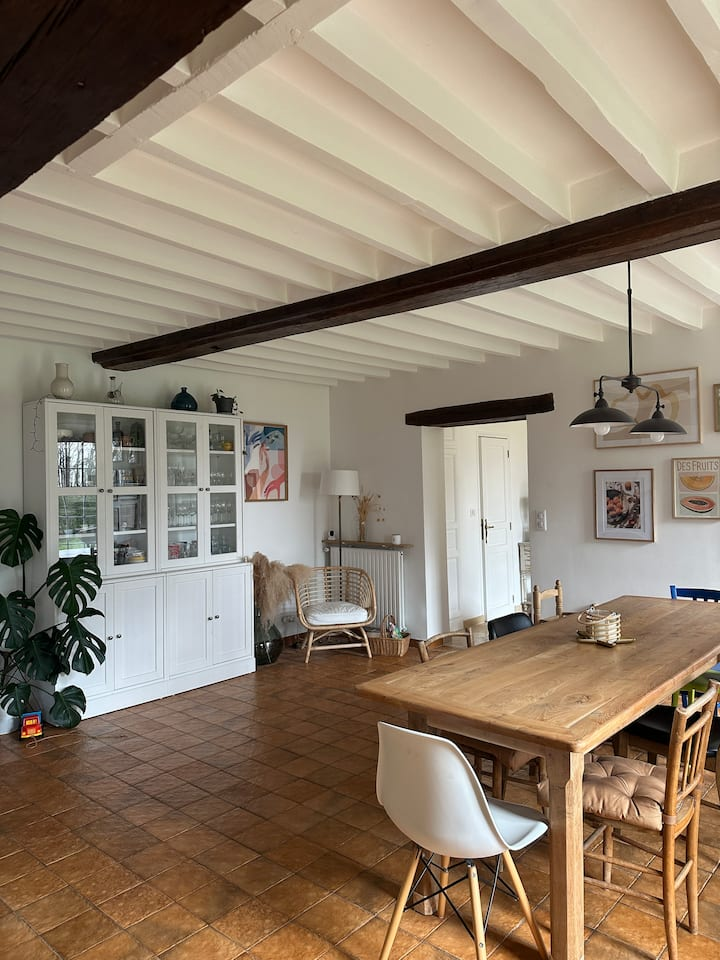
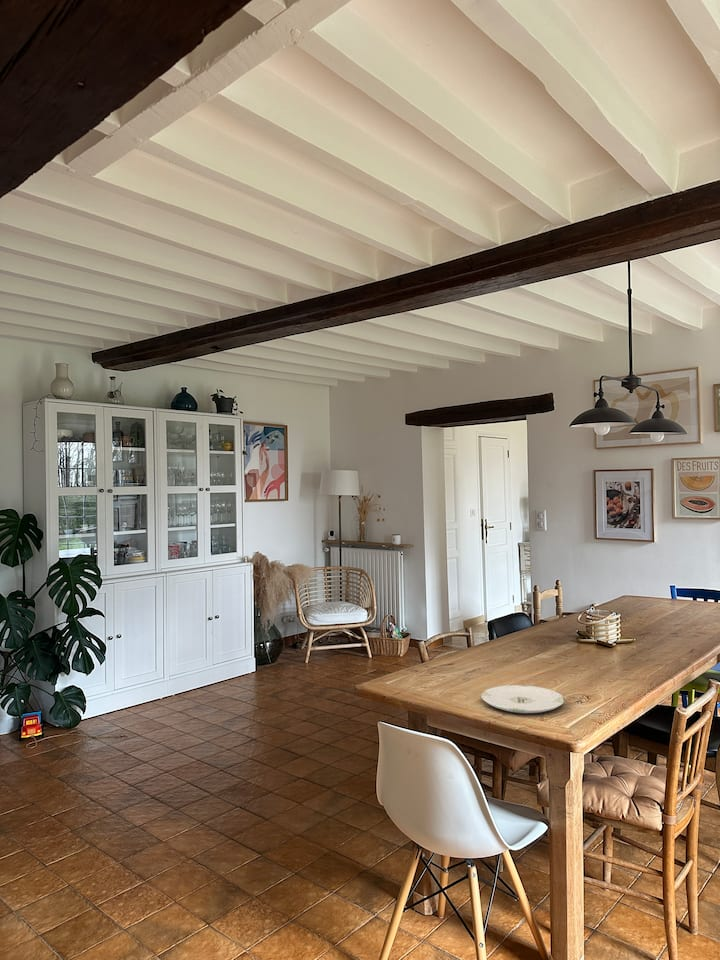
+ plate (522, 700)
